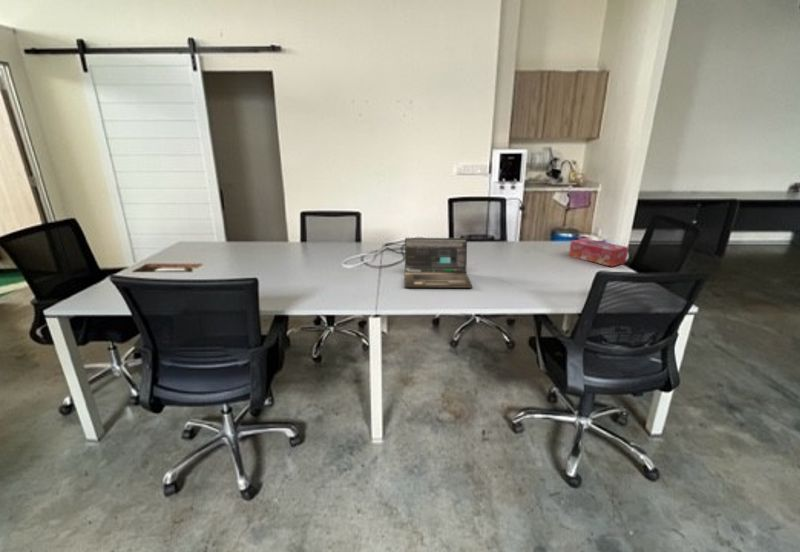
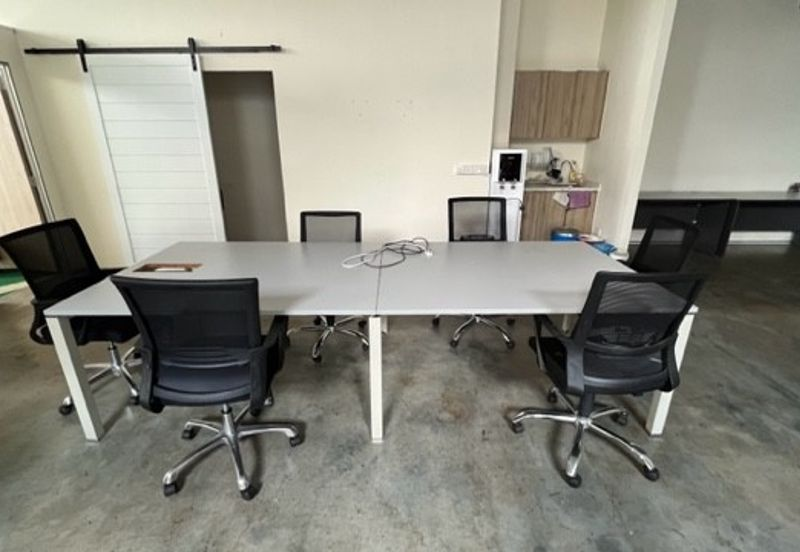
- laptop (437, 261)
- tissue box (597, 251)
